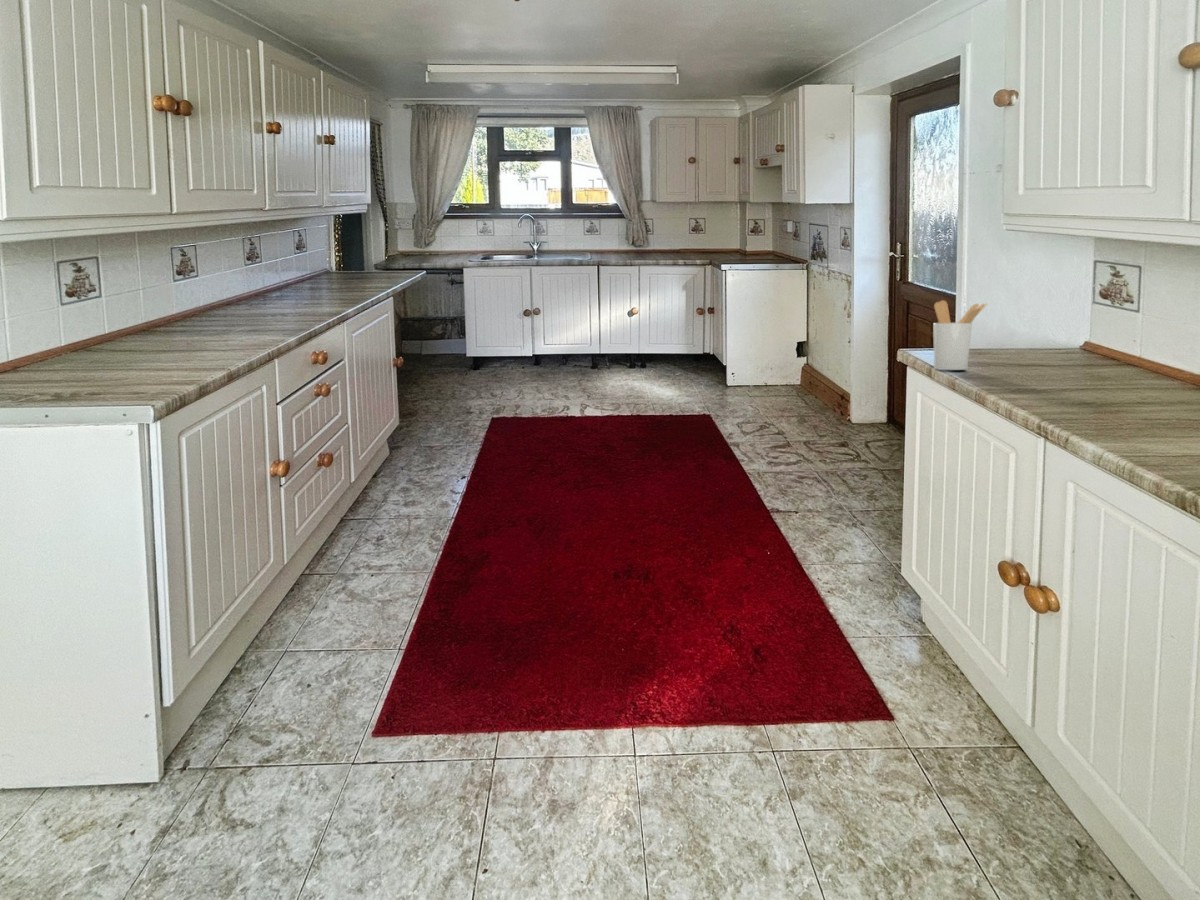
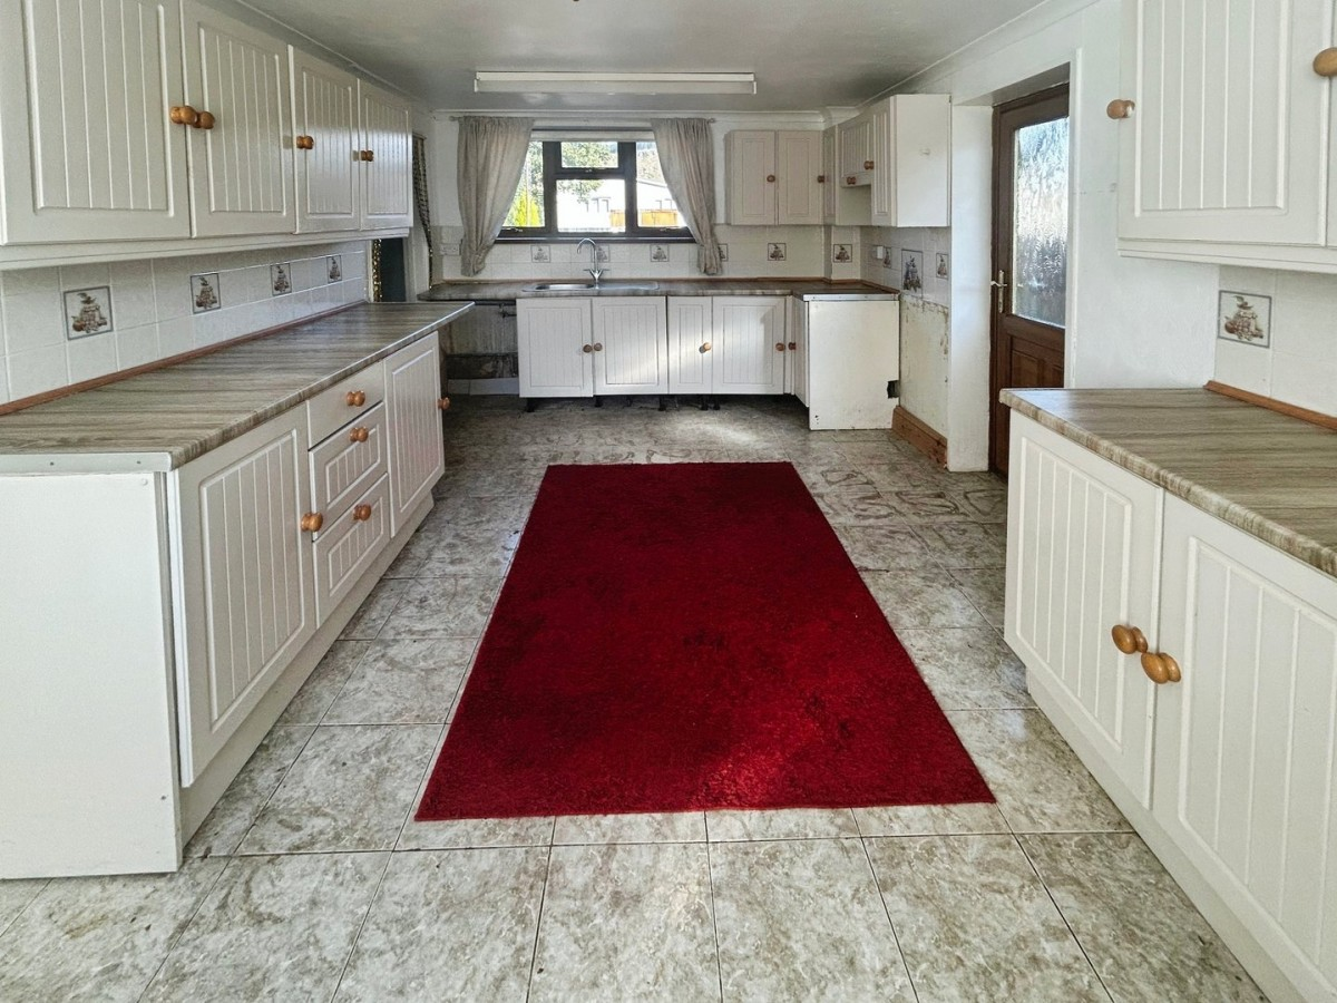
- utensil holder (960, 334)
